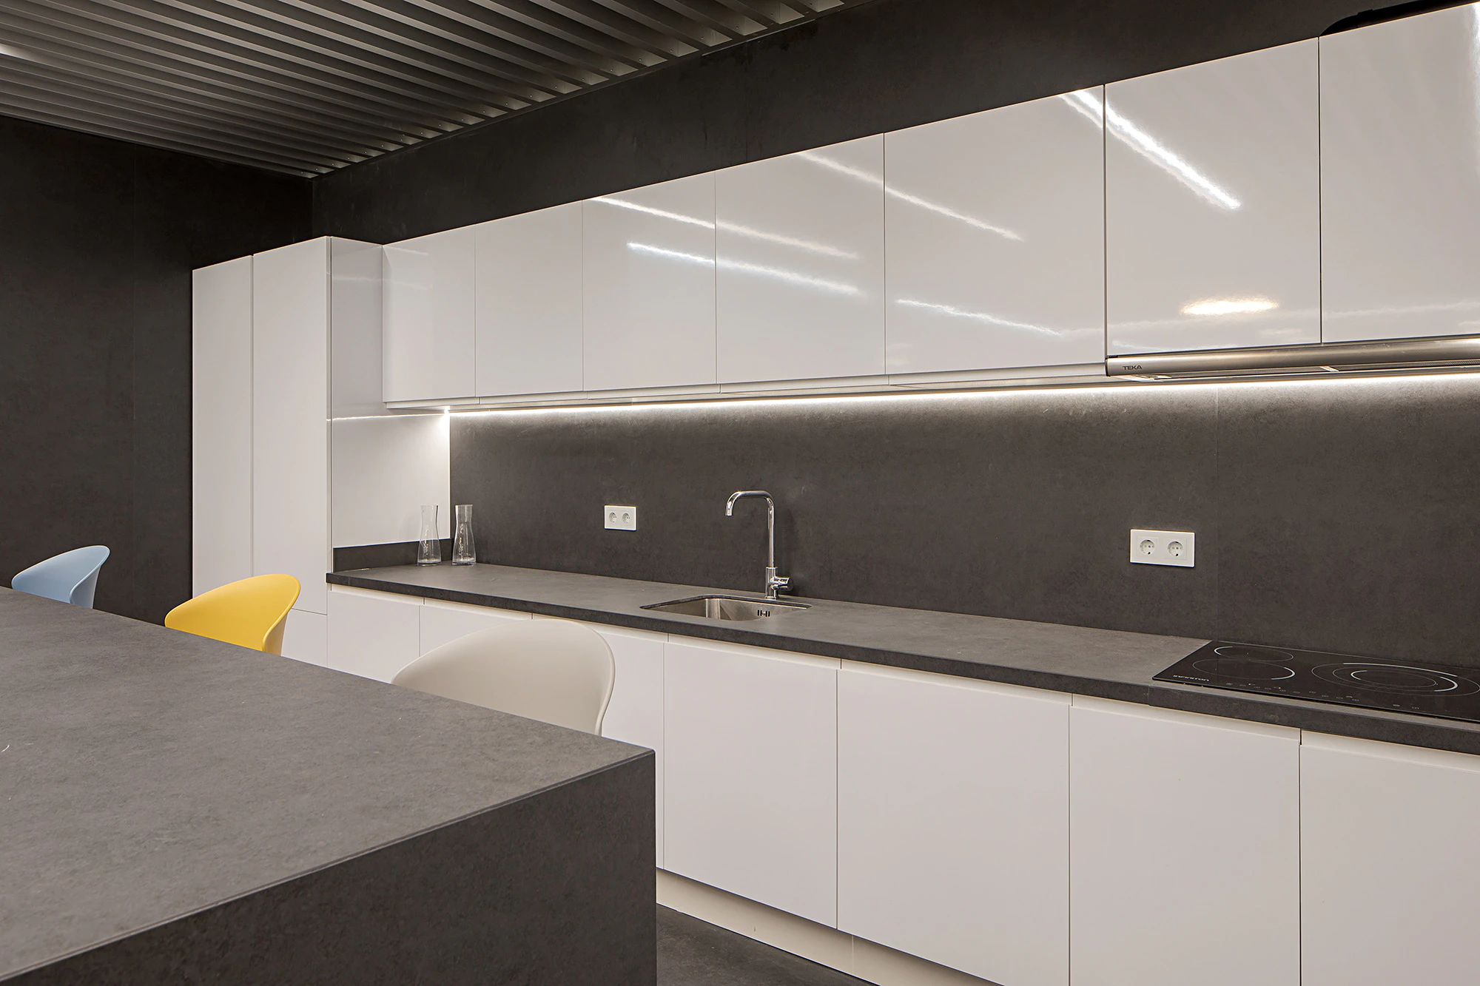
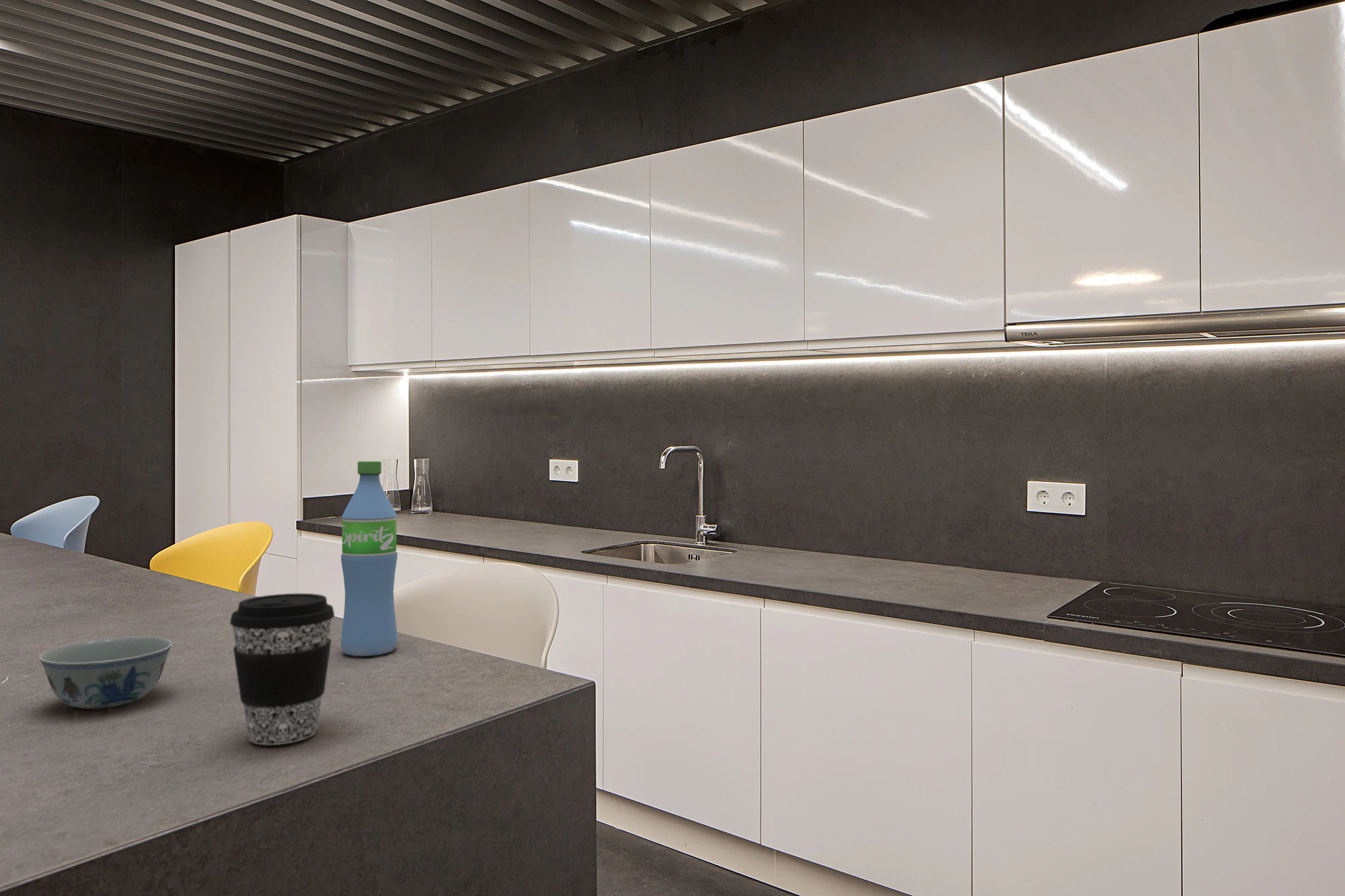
+ water bottle (369, 555)
+ coffee cup (283, 667)
+ bowl (108, 674)
